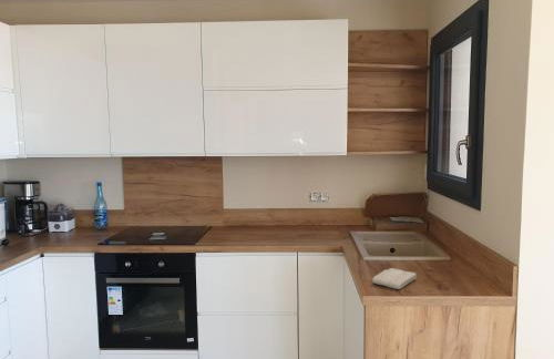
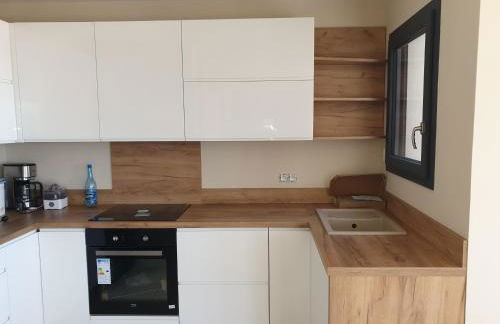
- washcloth (394, 277)
